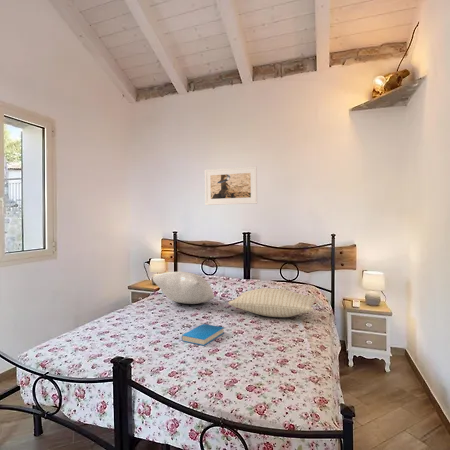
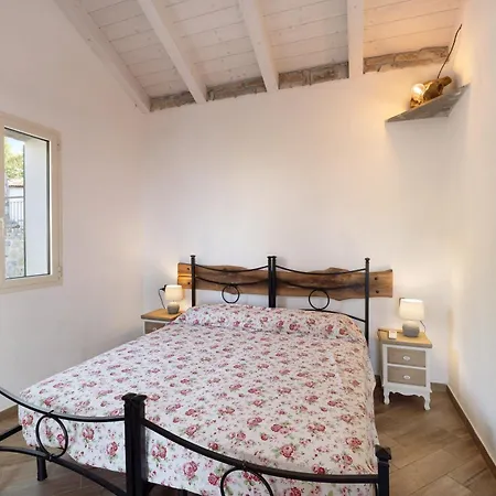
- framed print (230, 186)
- pillow (273, 302)
- book (203, 333)
- pillow (185, 287)
